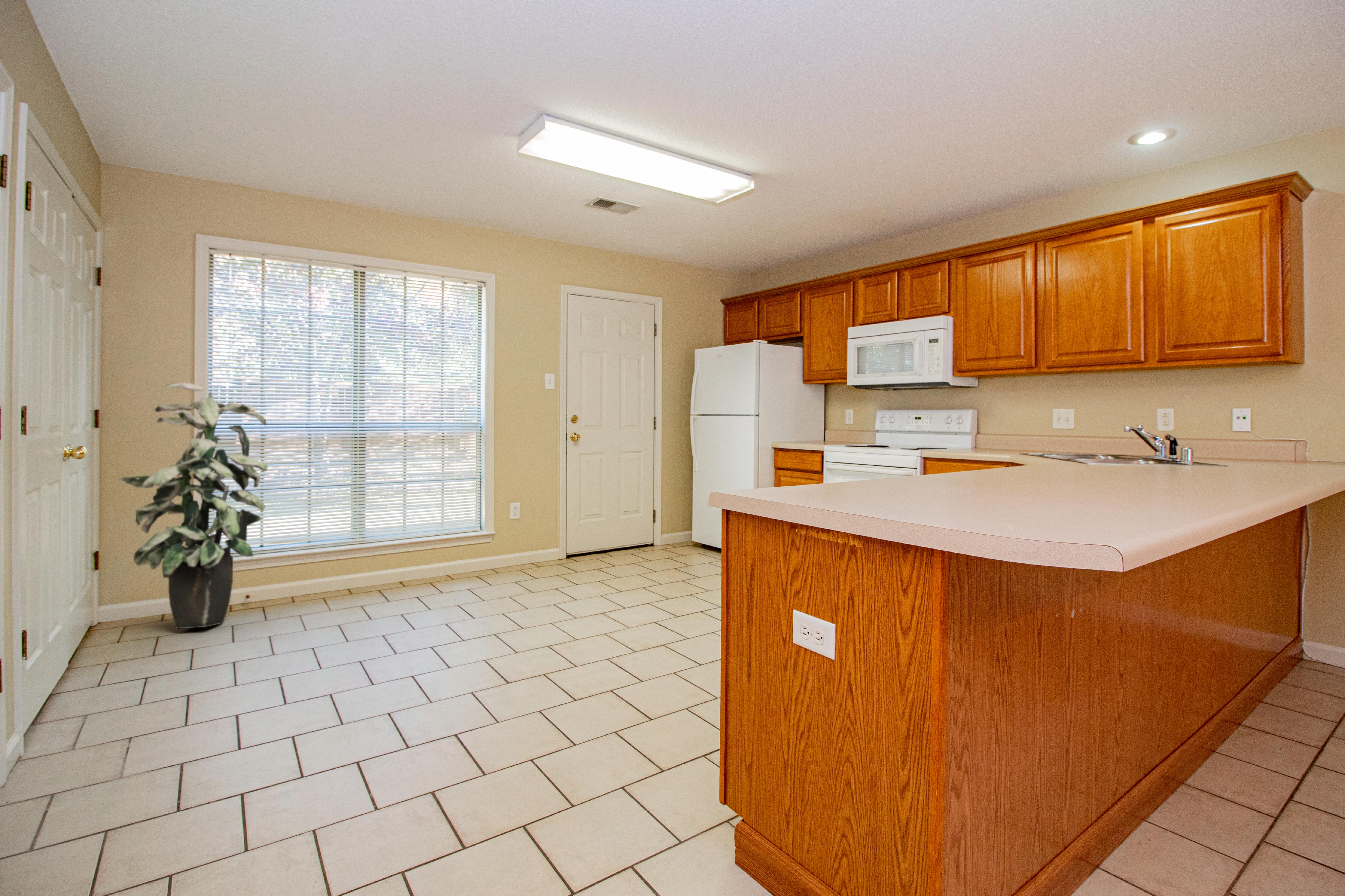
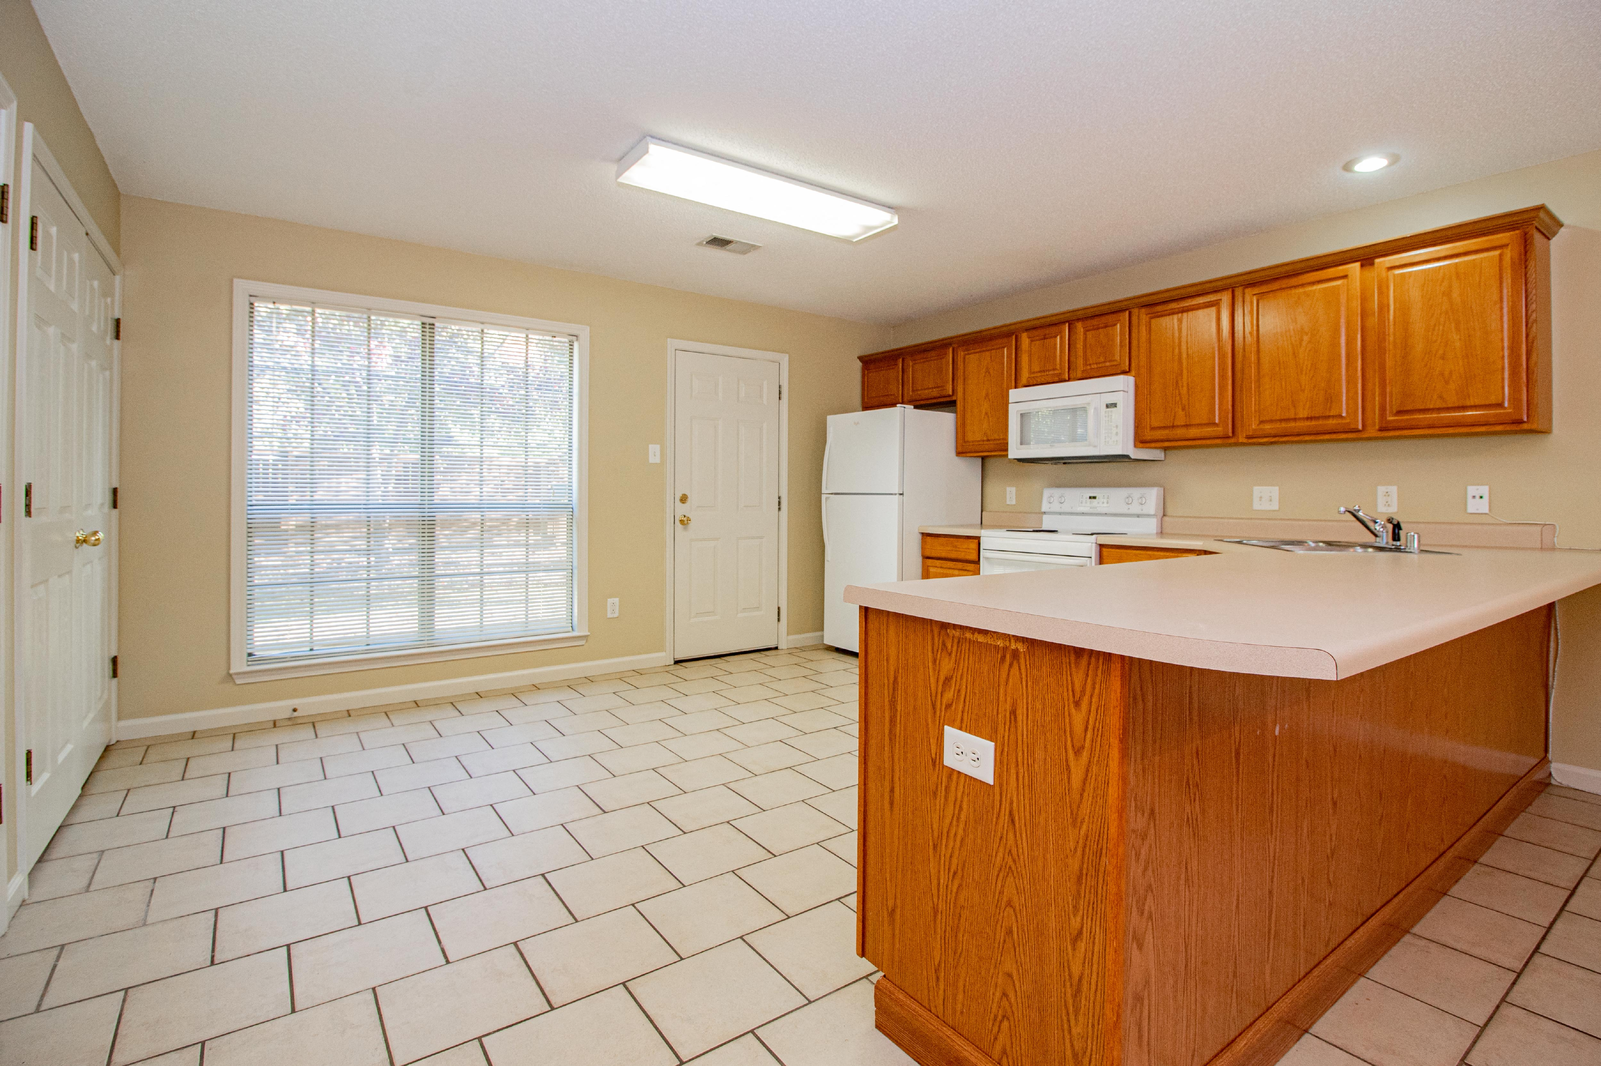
- indoor plant (198, 505)
